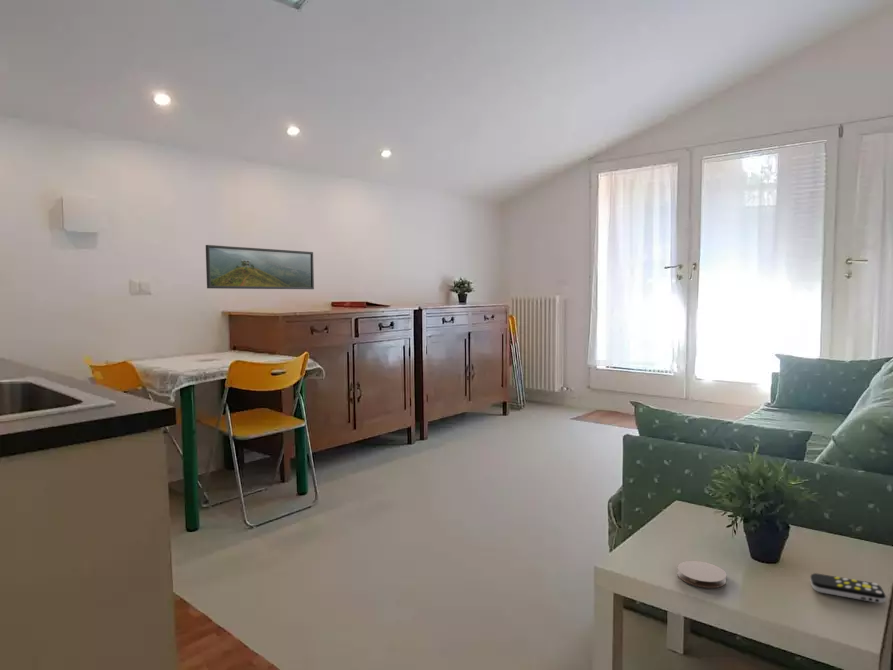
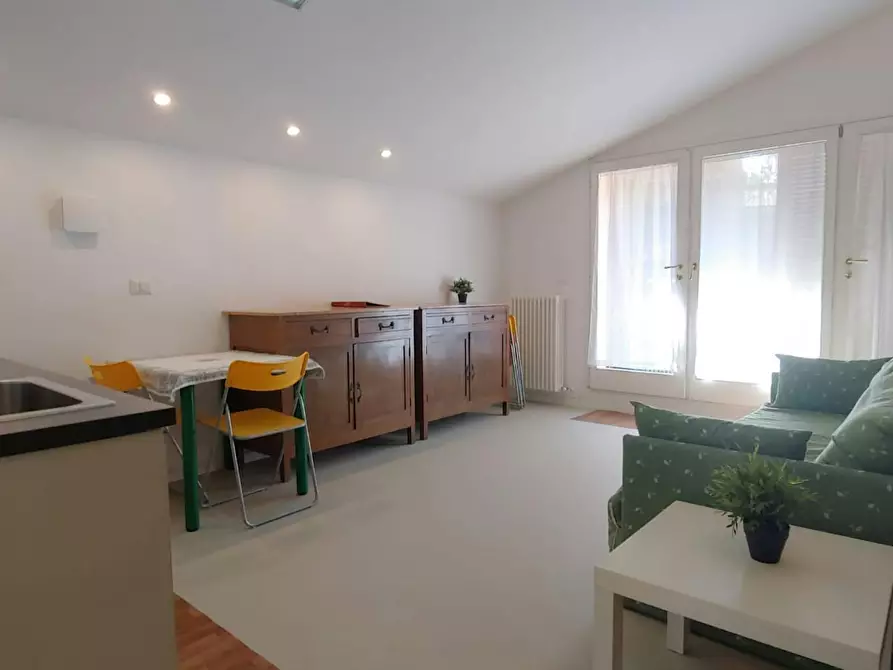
- coaster (701, 573)
- remote control (846, 587)
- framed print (263, 268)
